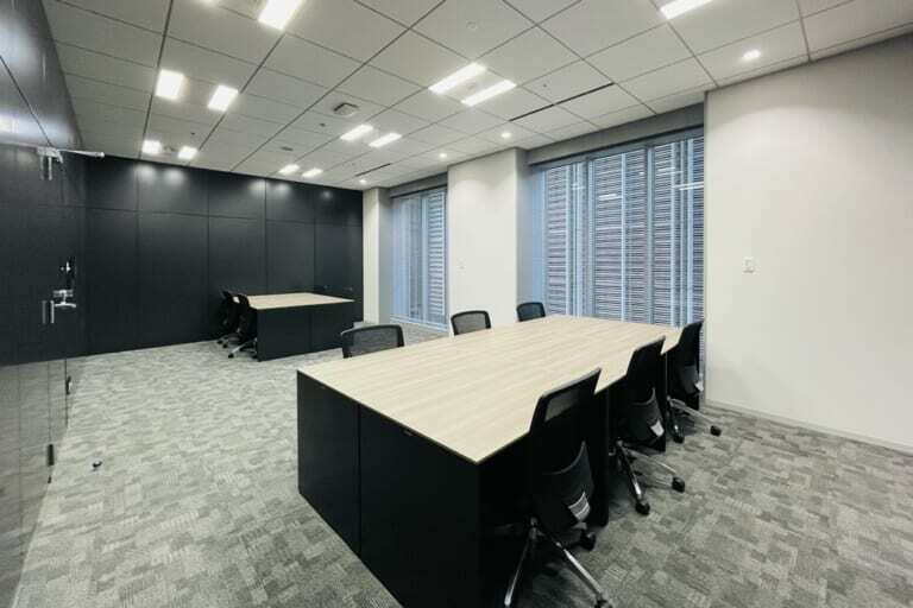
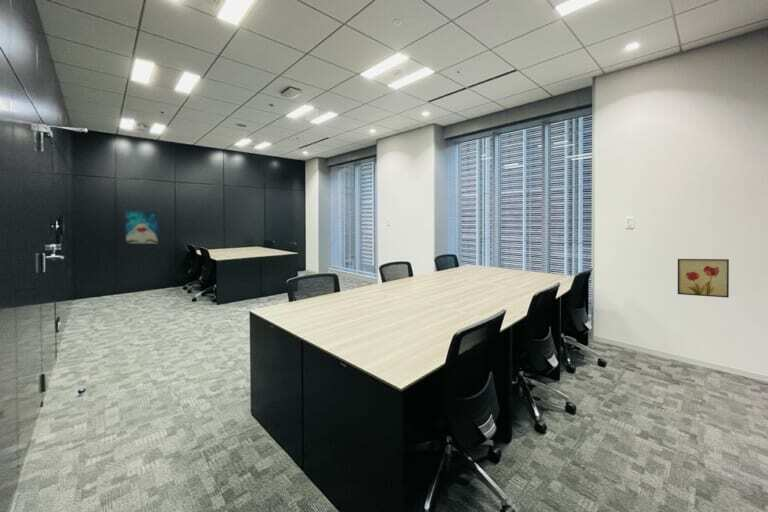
+ wall art (702, 277)
+ wall art (142, 227)
